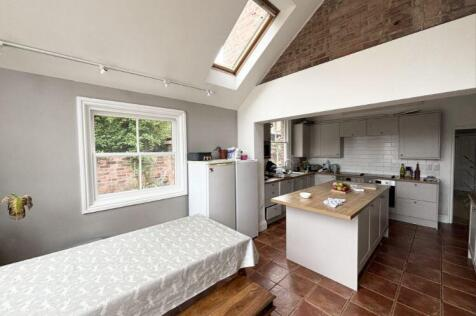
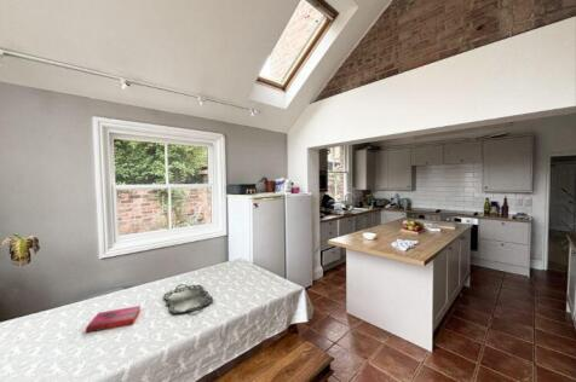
+ hardback book (115, 318)
+ serving tray (188, 296)
